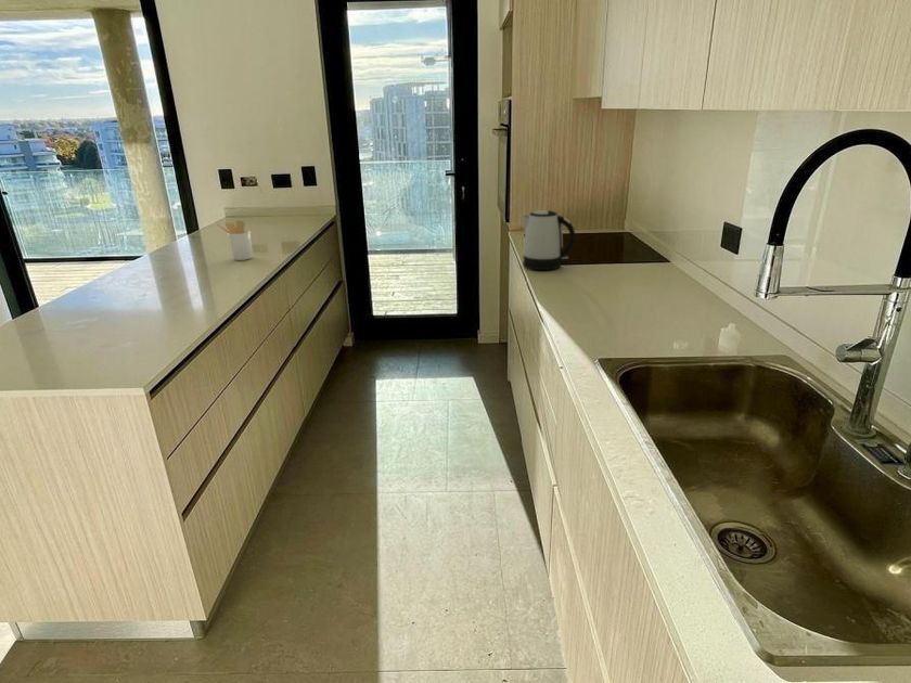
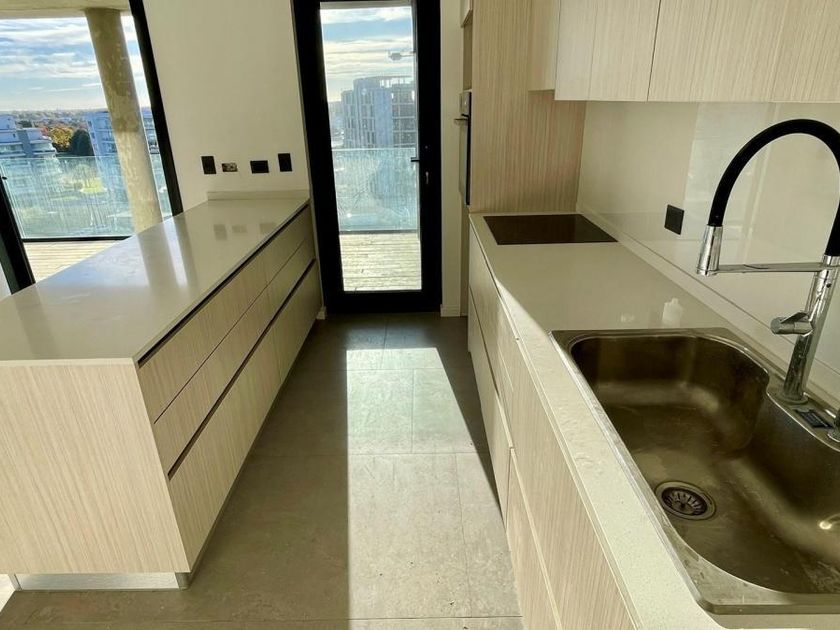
- utensil holder (234, 239)
- kettle (548, 239)
